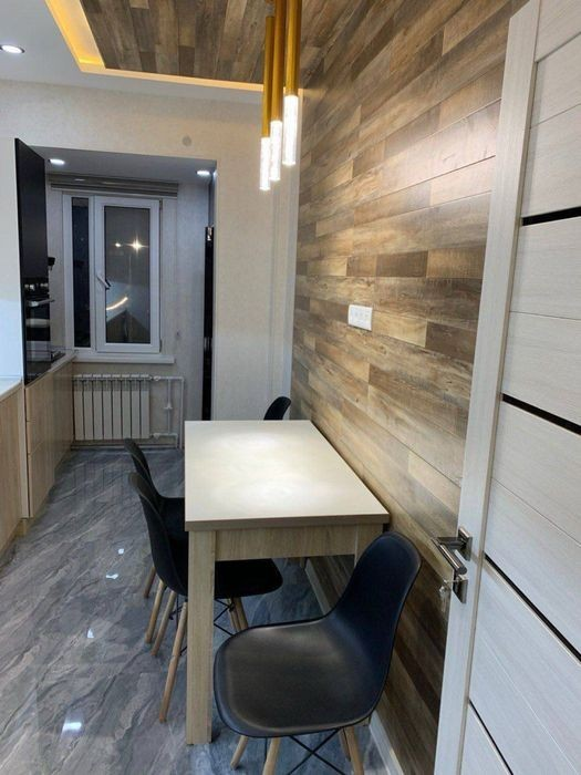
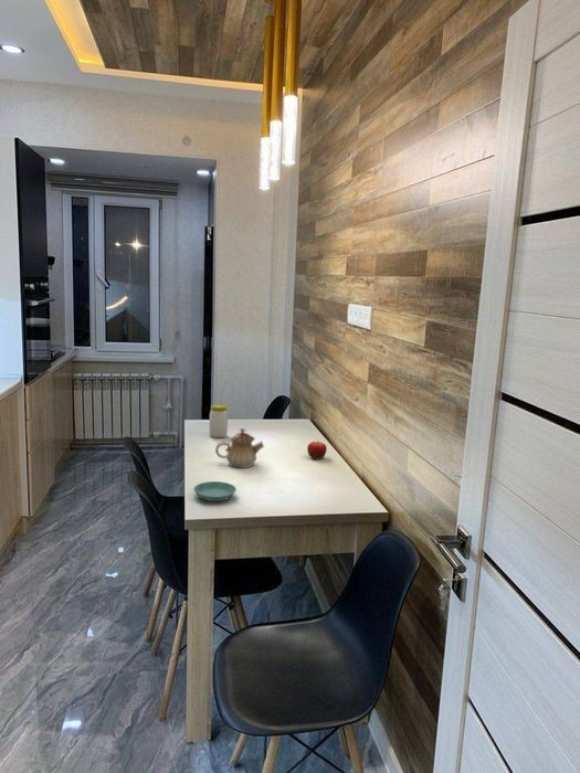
+ saucer (214, 491)
+ jar (218, 421)
+ fruit (316, 448)
+ teapot (240, 445)
